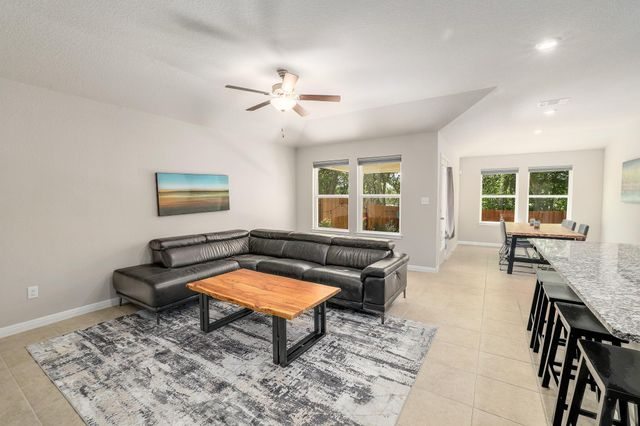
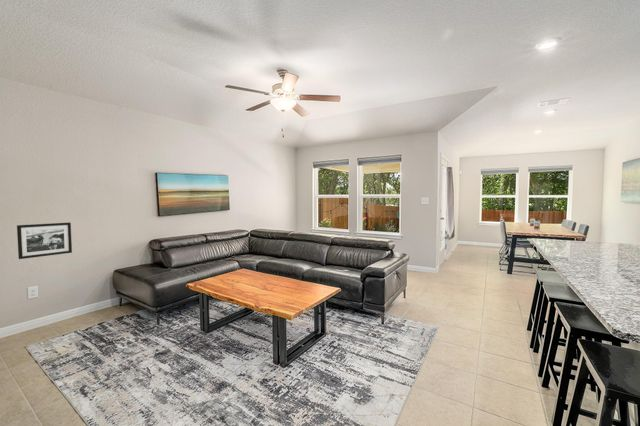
+ picture frame (46, 239)
